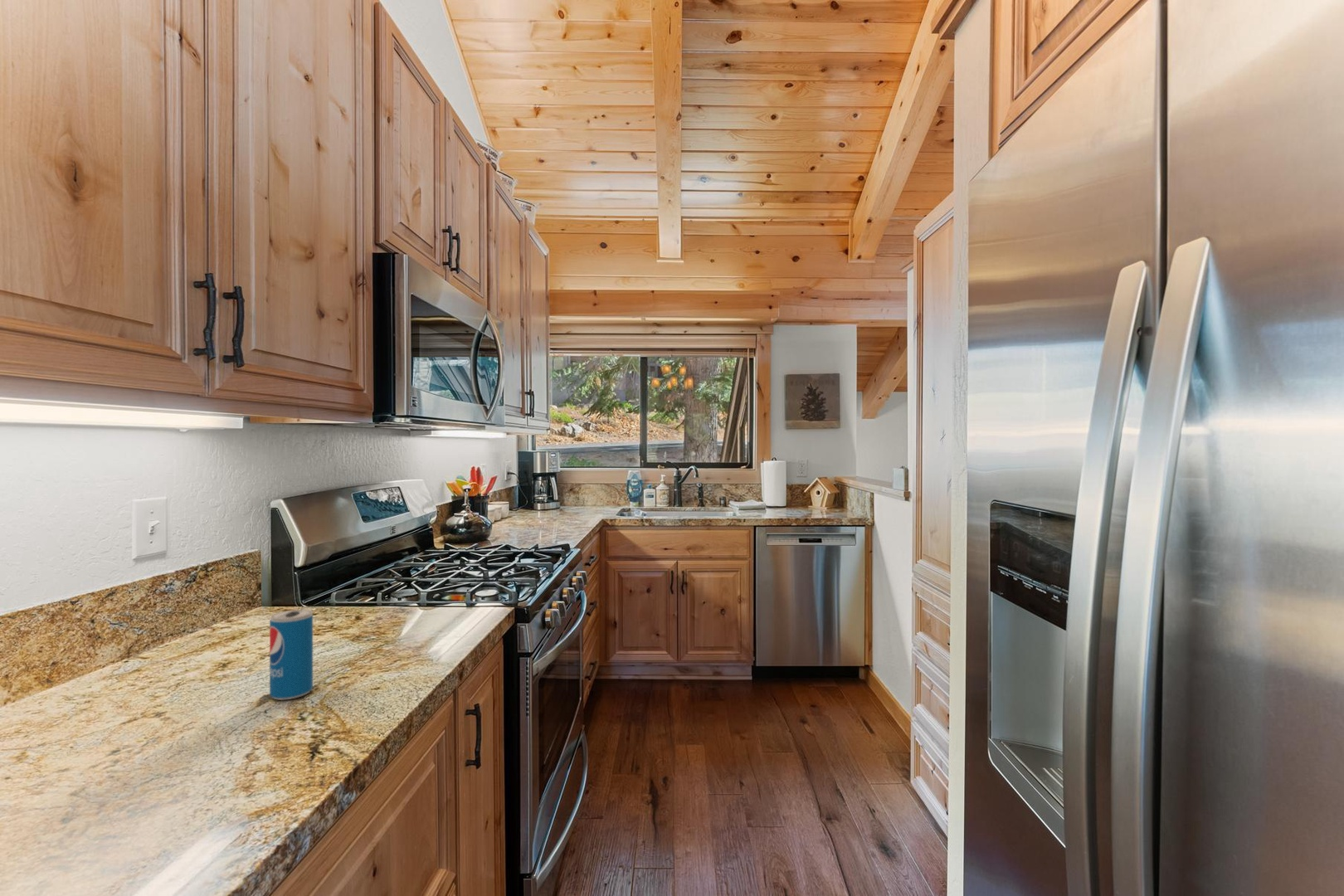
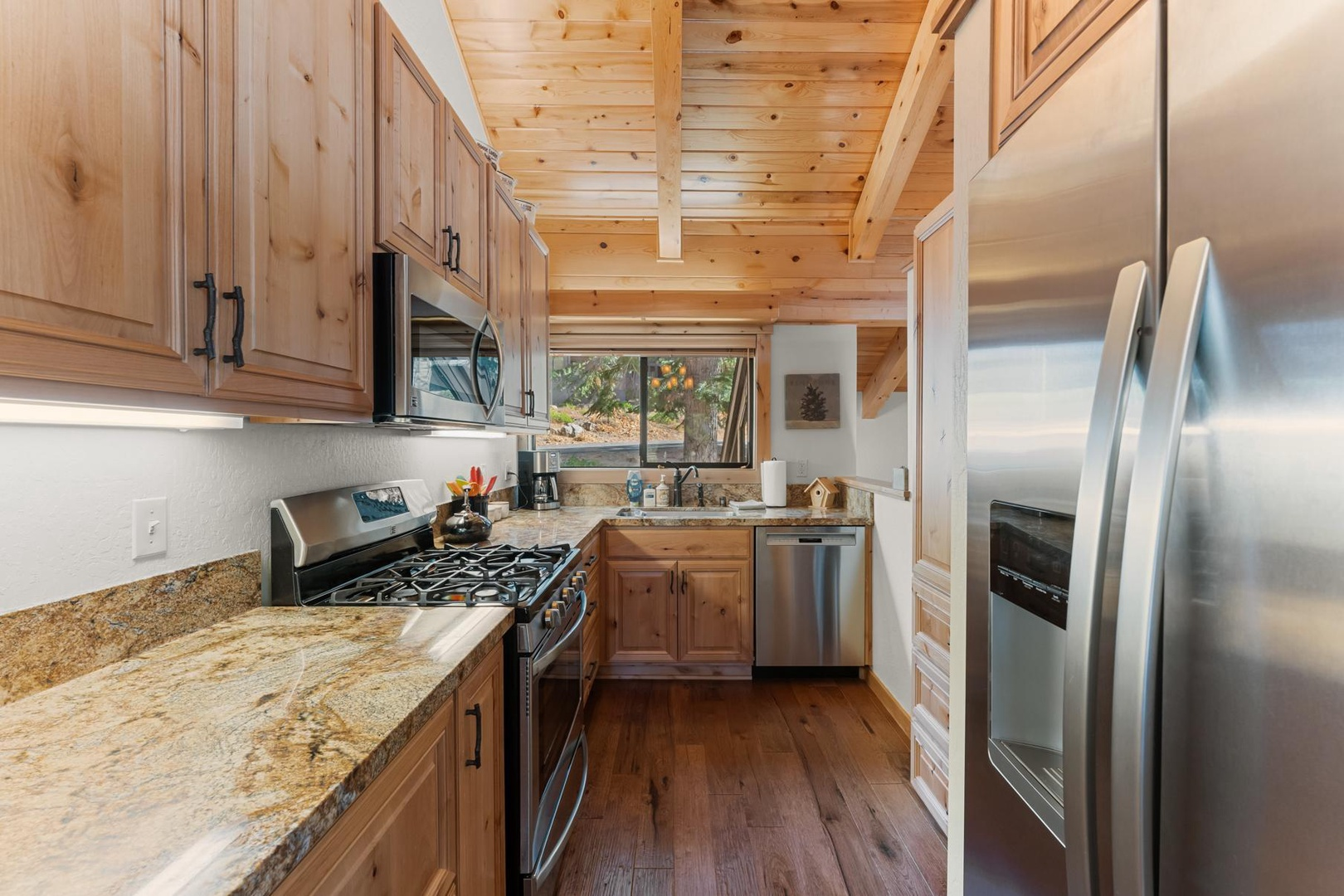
- beverage can (291, 653)
